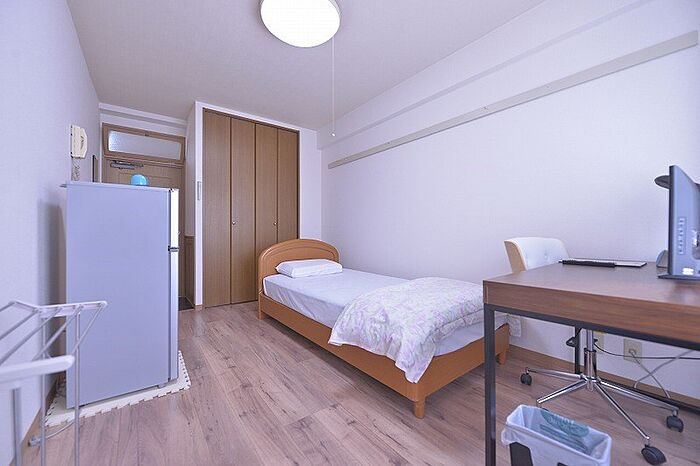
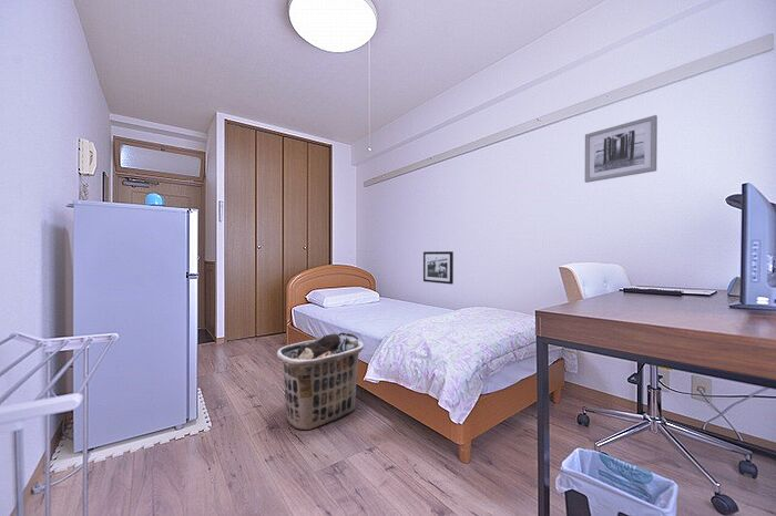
+ clothes hamper (321, 373)
+ wall art (617, 151)
+ picture frame (437, 267)
